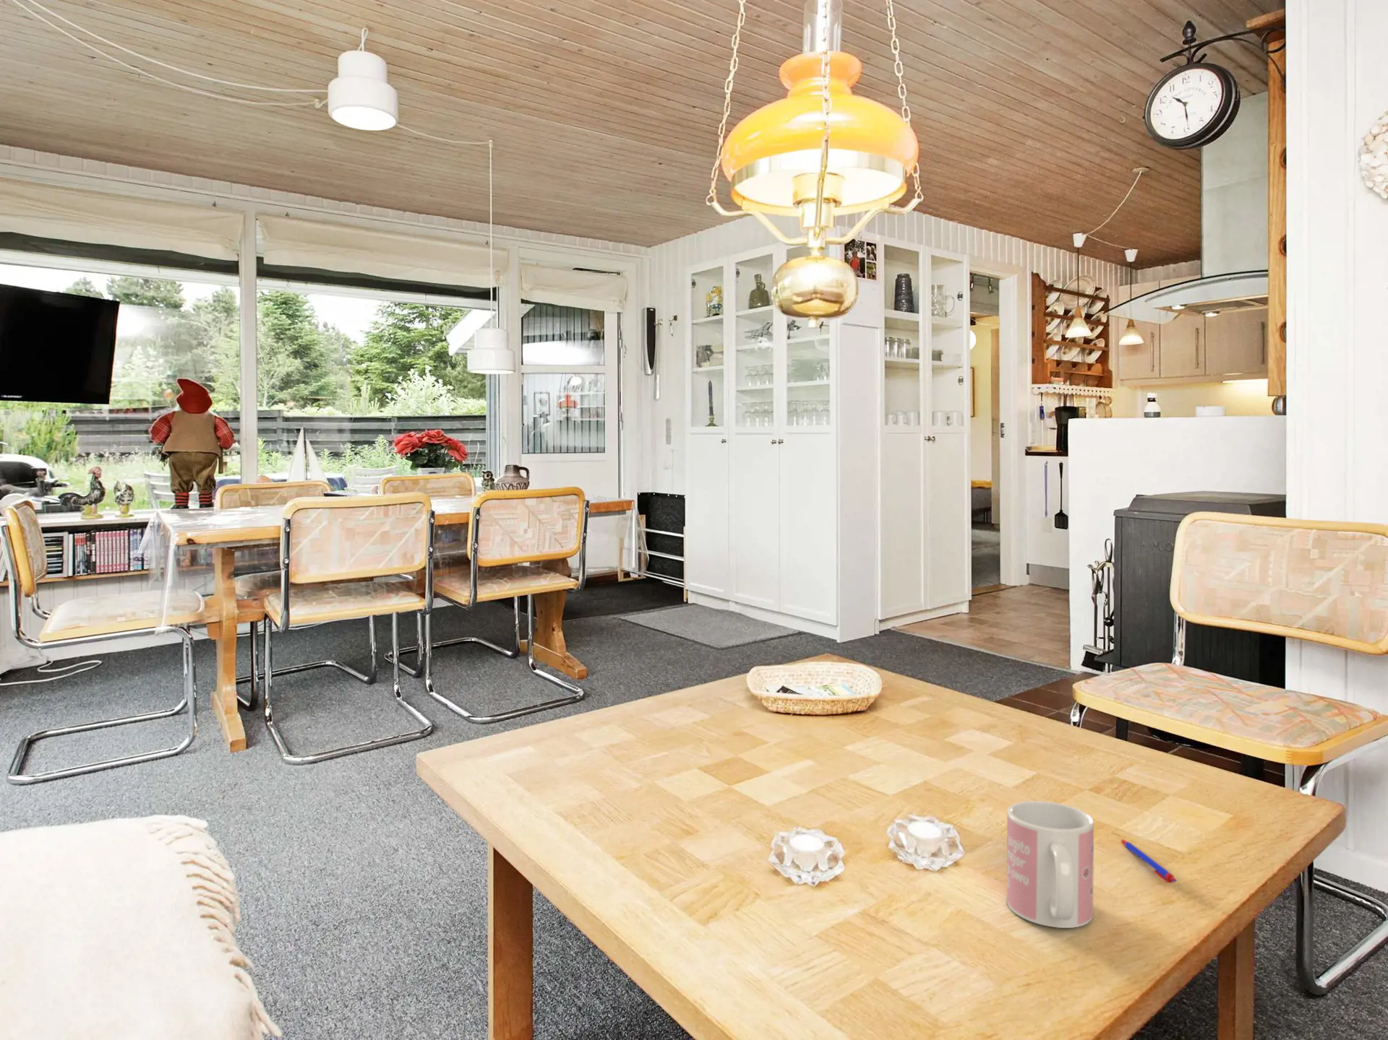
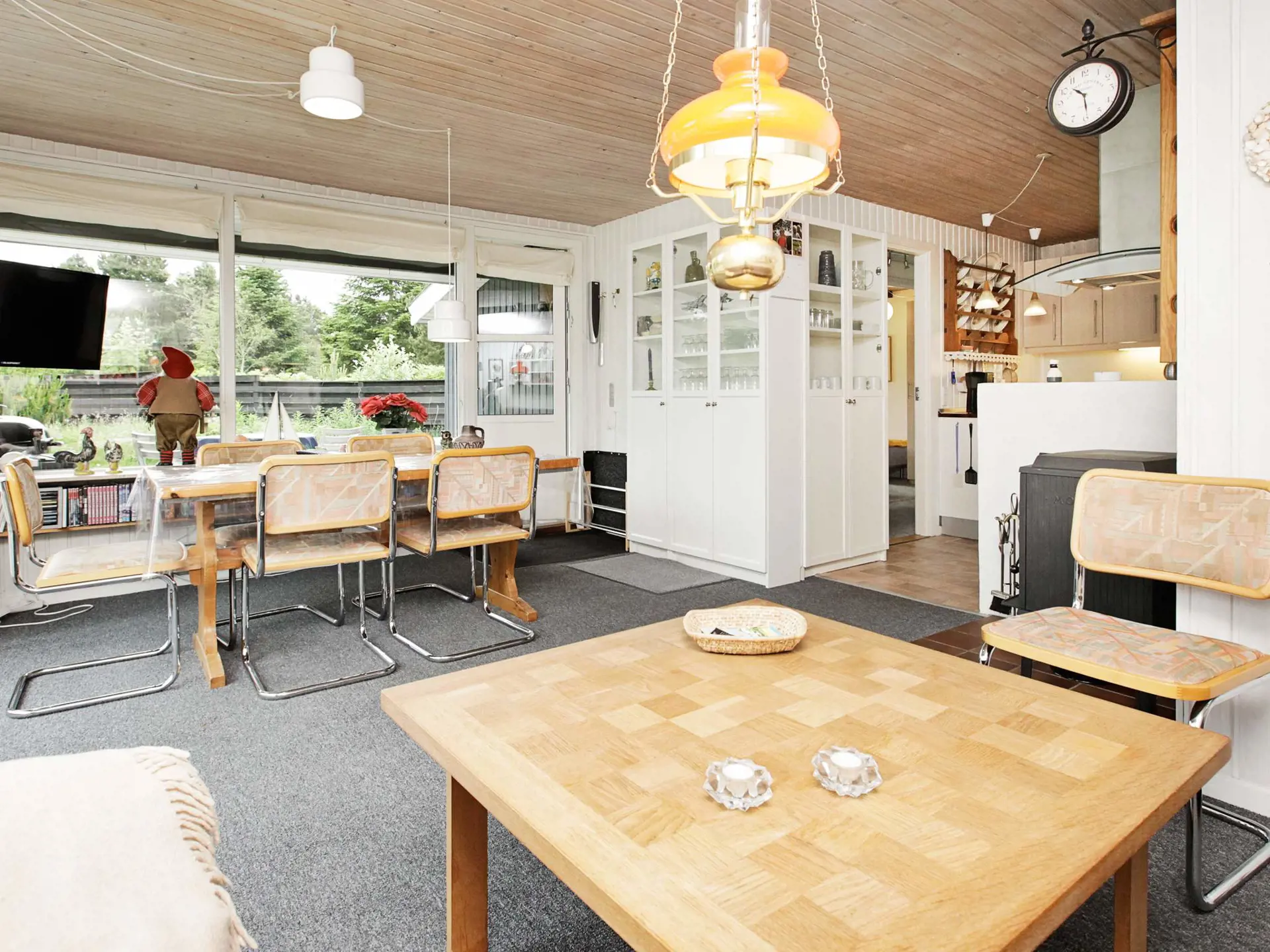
- mug (1052, 867)
- pen (1145, 858)
